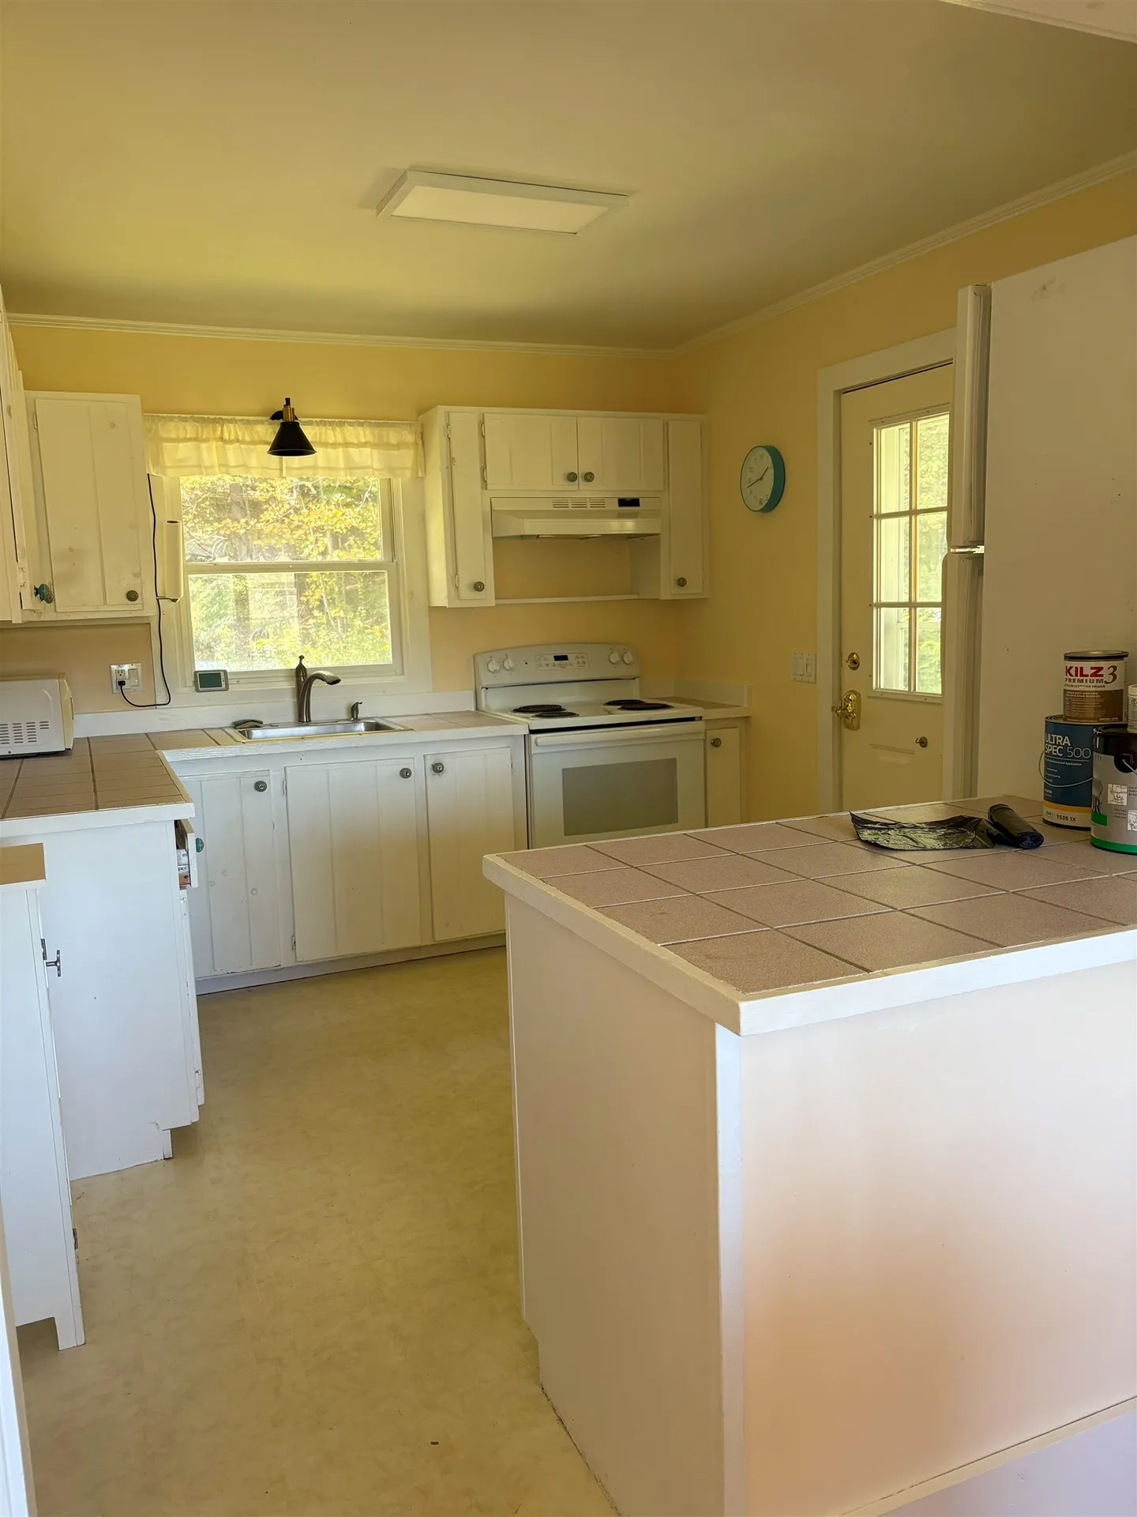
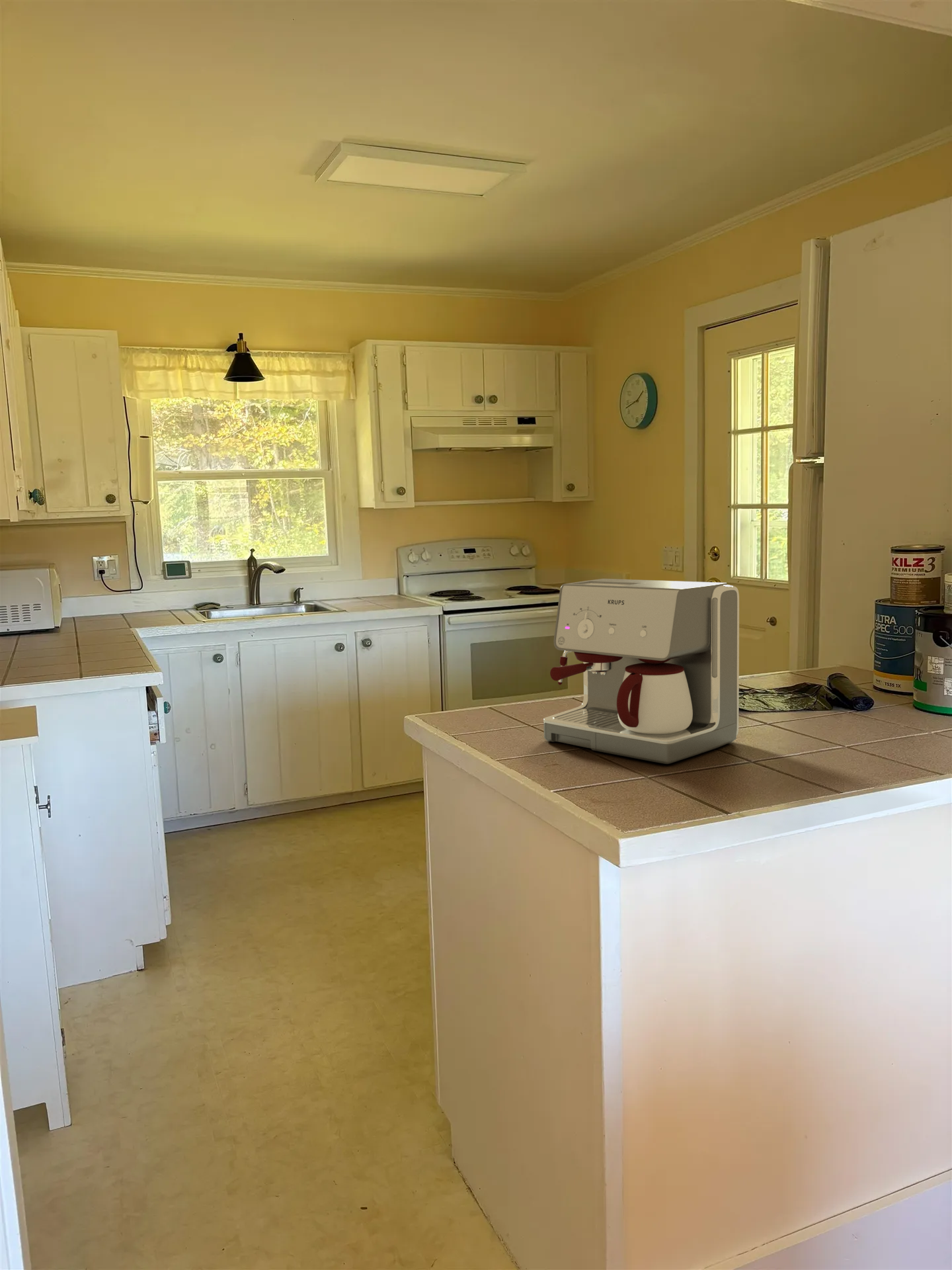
+ coffee maker (638, 662)
